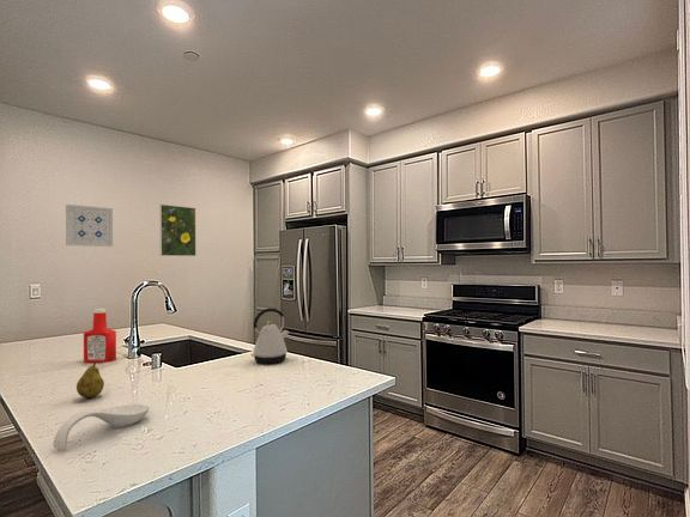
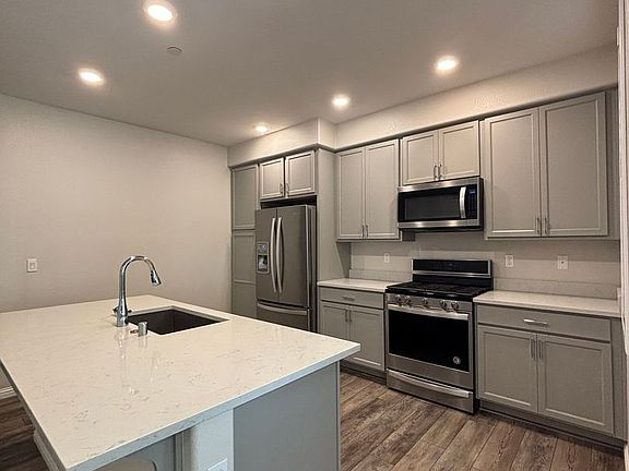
- soap bottle (99, 334)
- wall art (90, 226)
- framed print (177, 231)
- fruit (90, 379)
- spoon rest (105, 418)
- kettle (271, 334)
